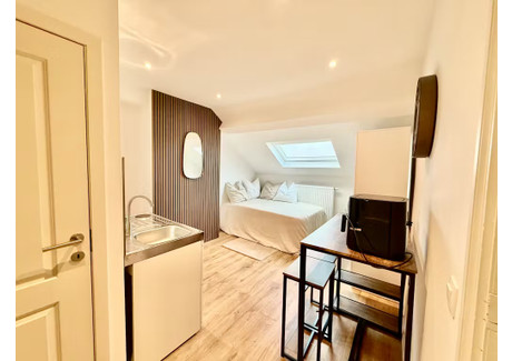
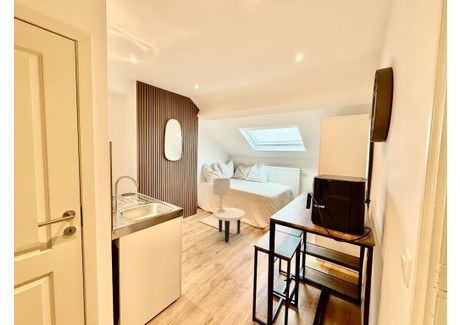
+ side table (228, 224)
+ lamp (221, 195)
